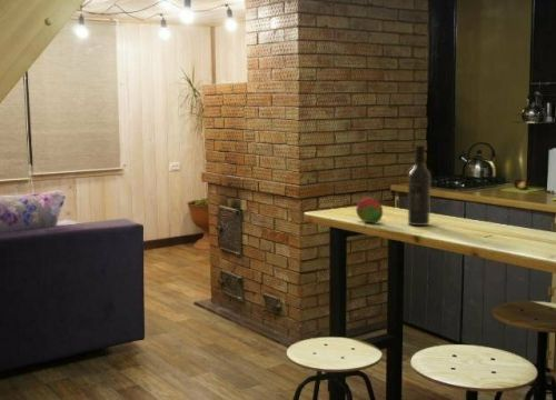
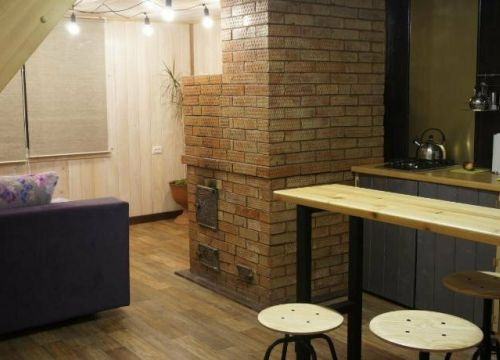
- wine bottle (419, 184)
- fruit (369, 210)
